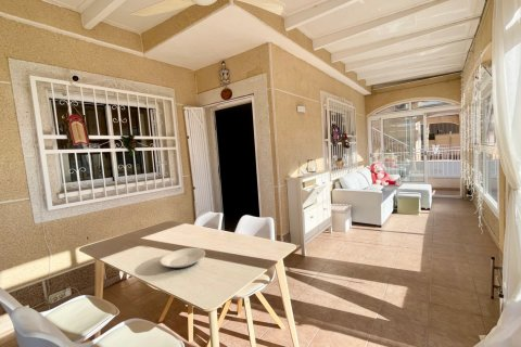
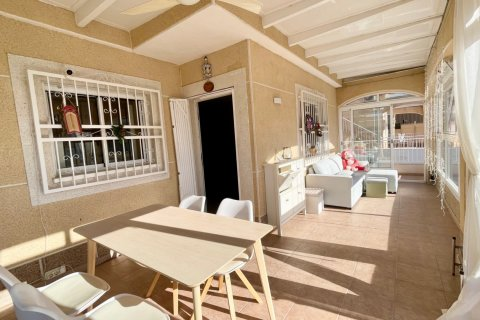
- plate (183, 259)
